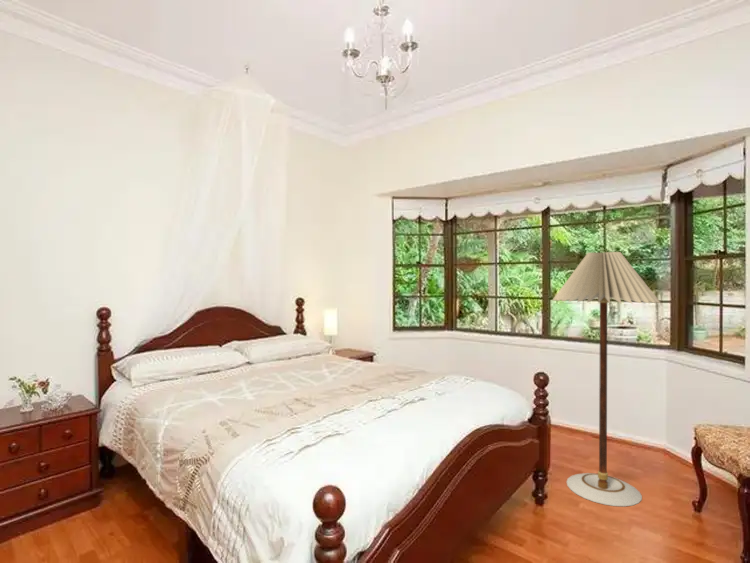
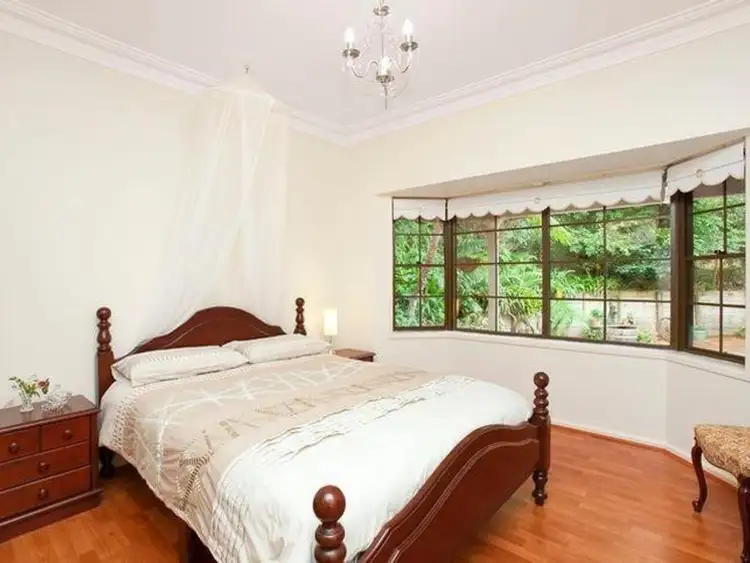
- floor lamp (603, 370)
